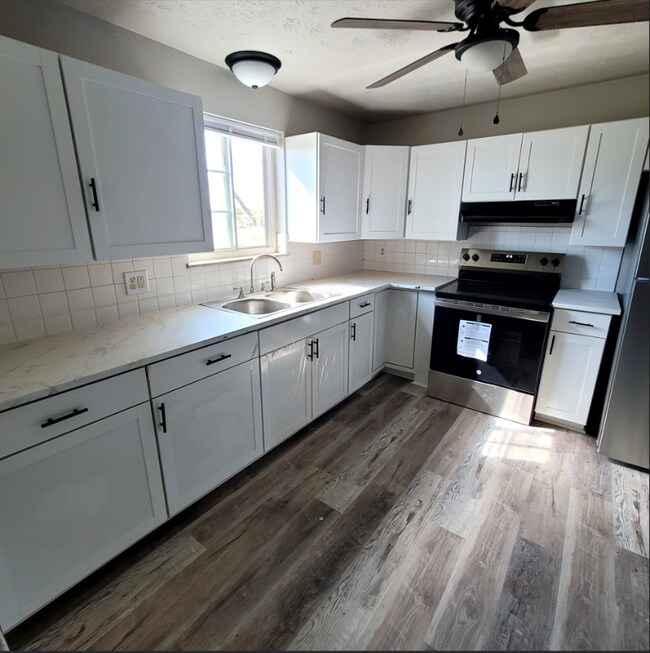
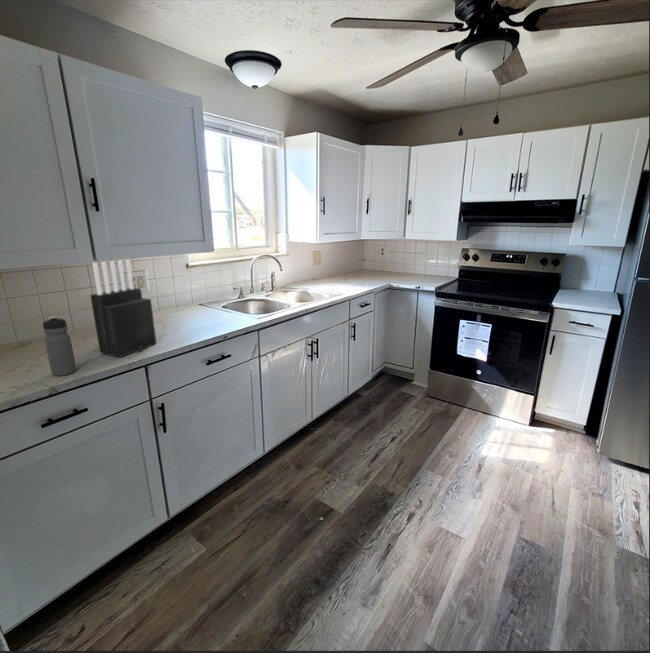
+ knife block (125, 306)
+ water bottle (58, 344)
